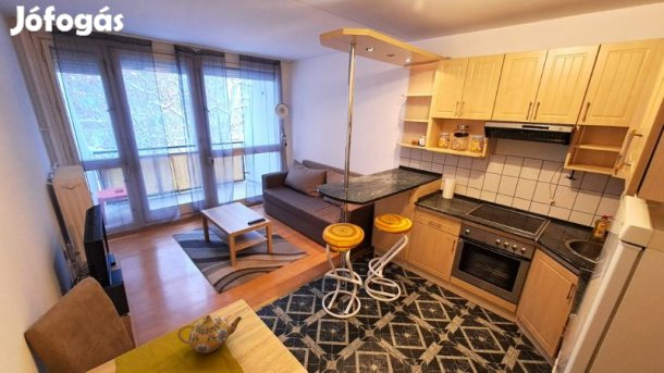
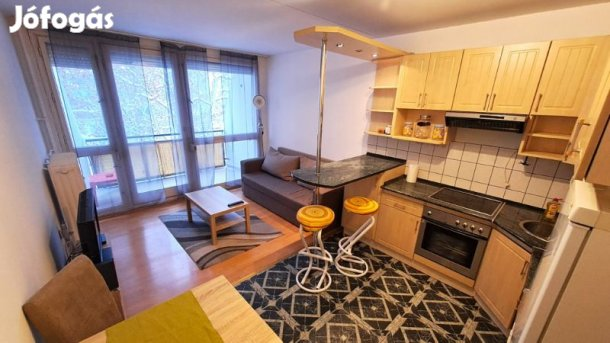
- teapot (210, 330)
